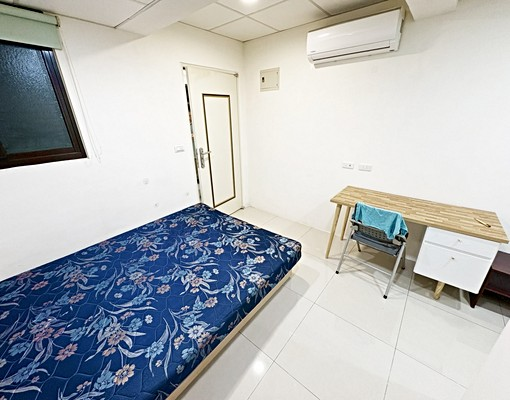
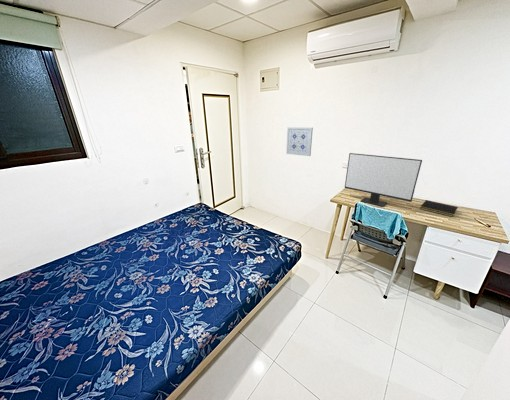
+ computer monitor (377, 180)
+ notepad (438, 207)
+ wall art (298, 141)
